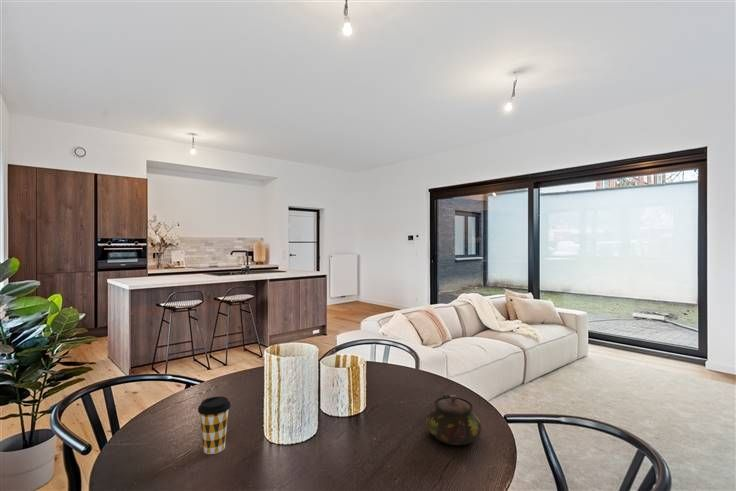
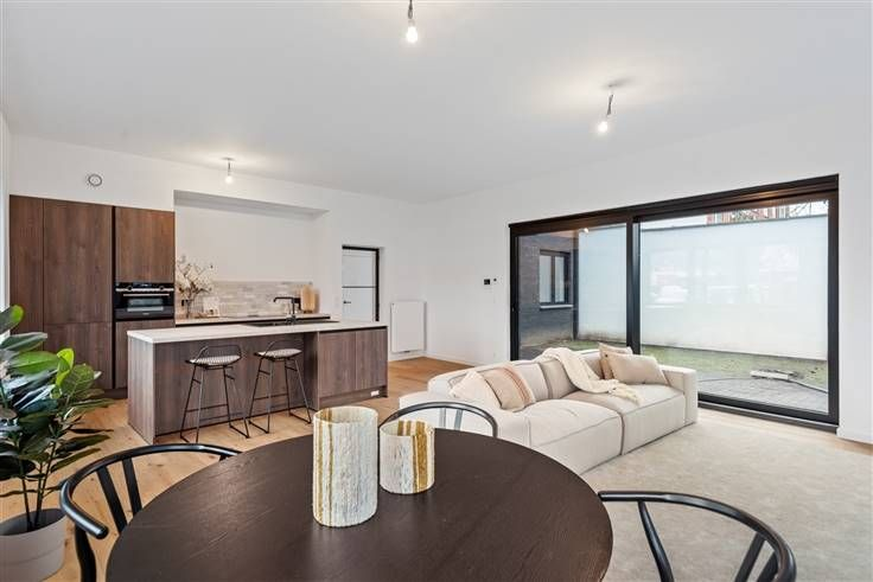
- teapot (453, 416)
- coffee cup (214, 425)
